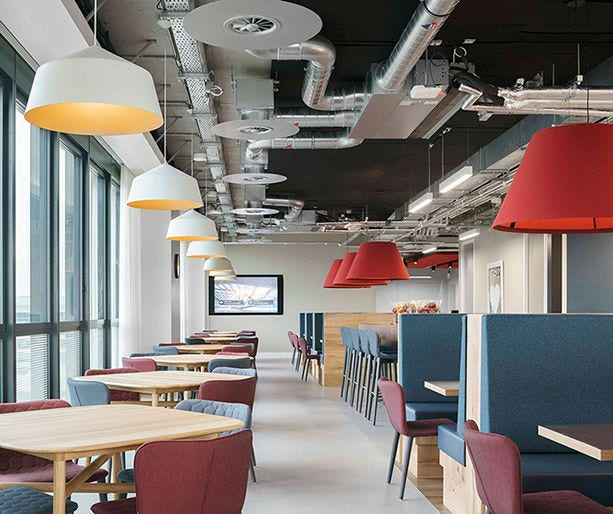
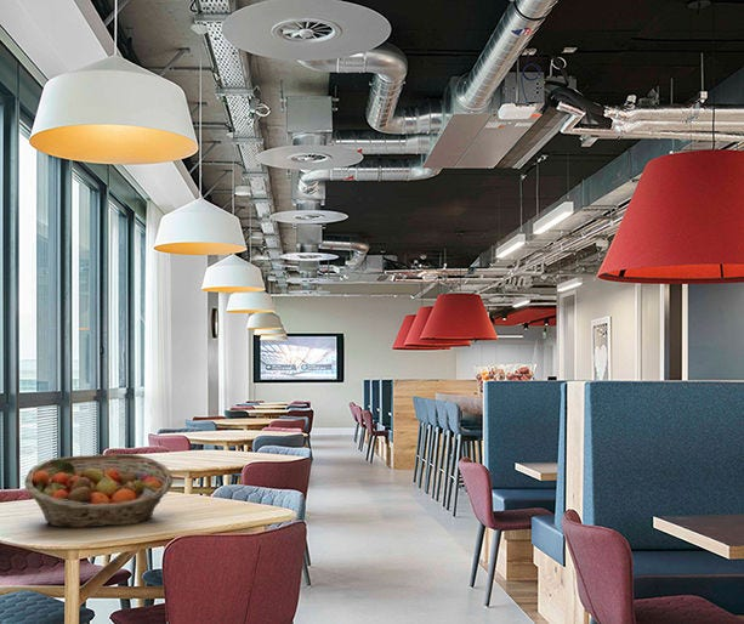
+ fruit basket (100, 489)
